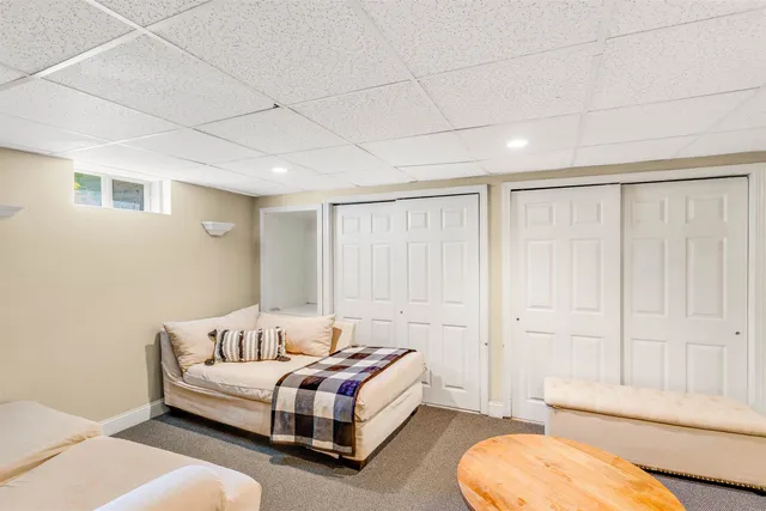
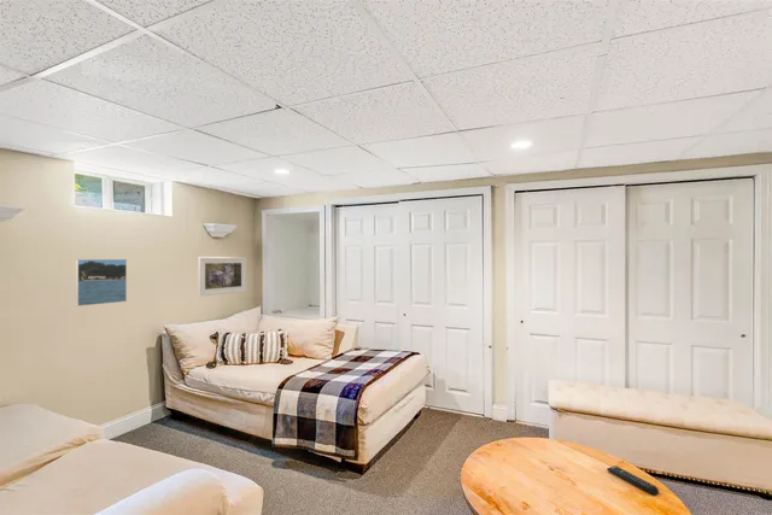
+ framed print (223, 275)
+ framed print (101, 281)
+ remote control (631, 479)
